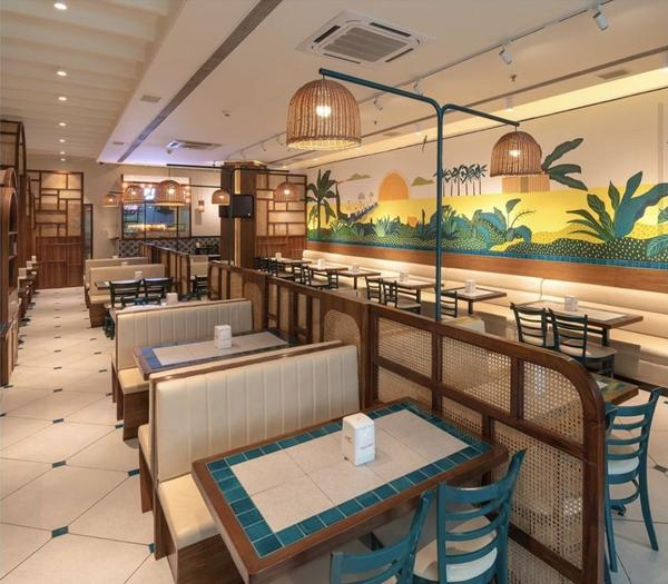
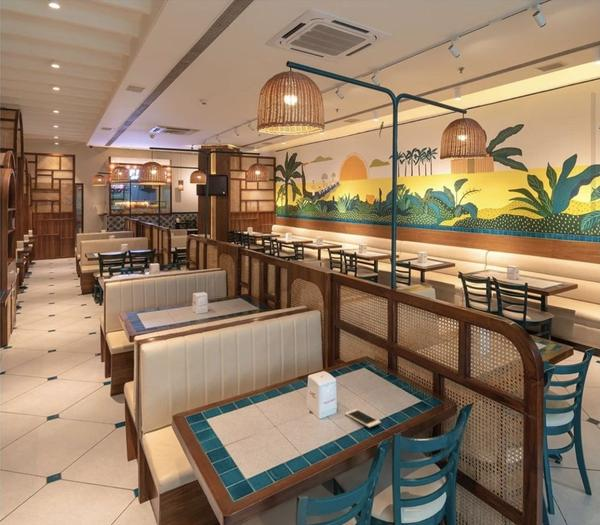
+ cell phone (362, 417)
